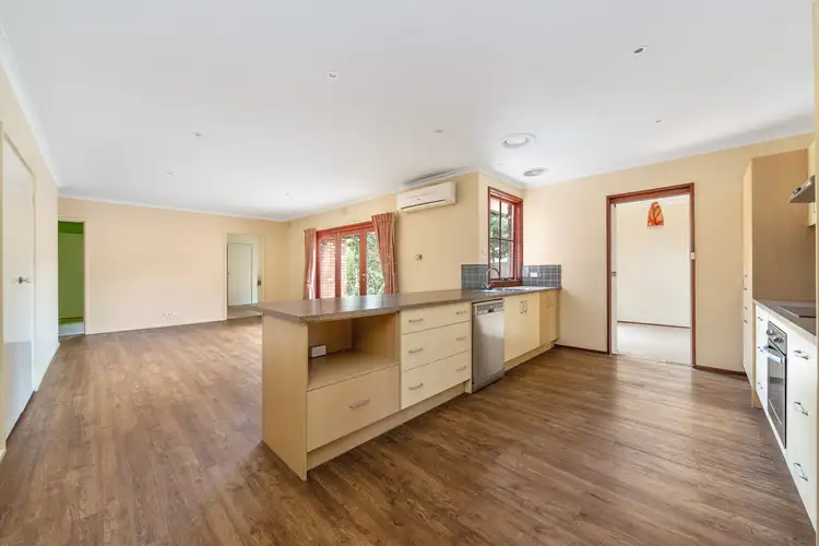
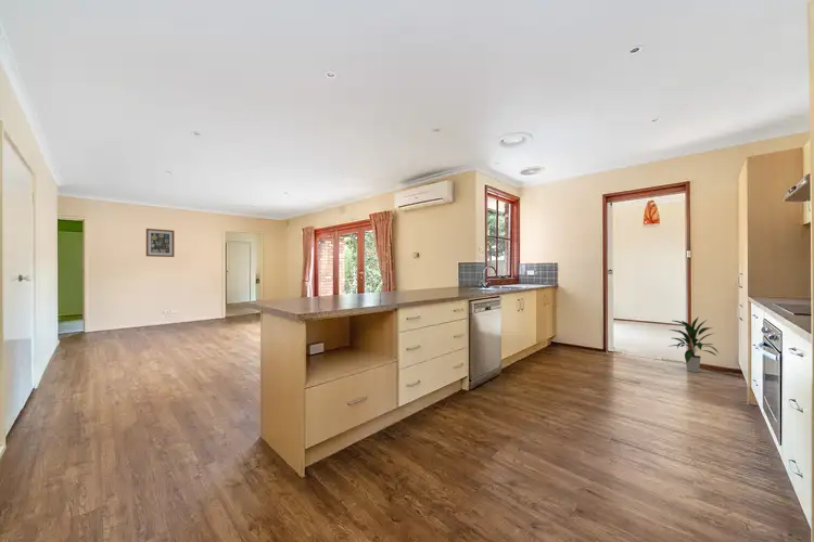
+ wall art (160, 243)
+ indoor plant (691, 343)
